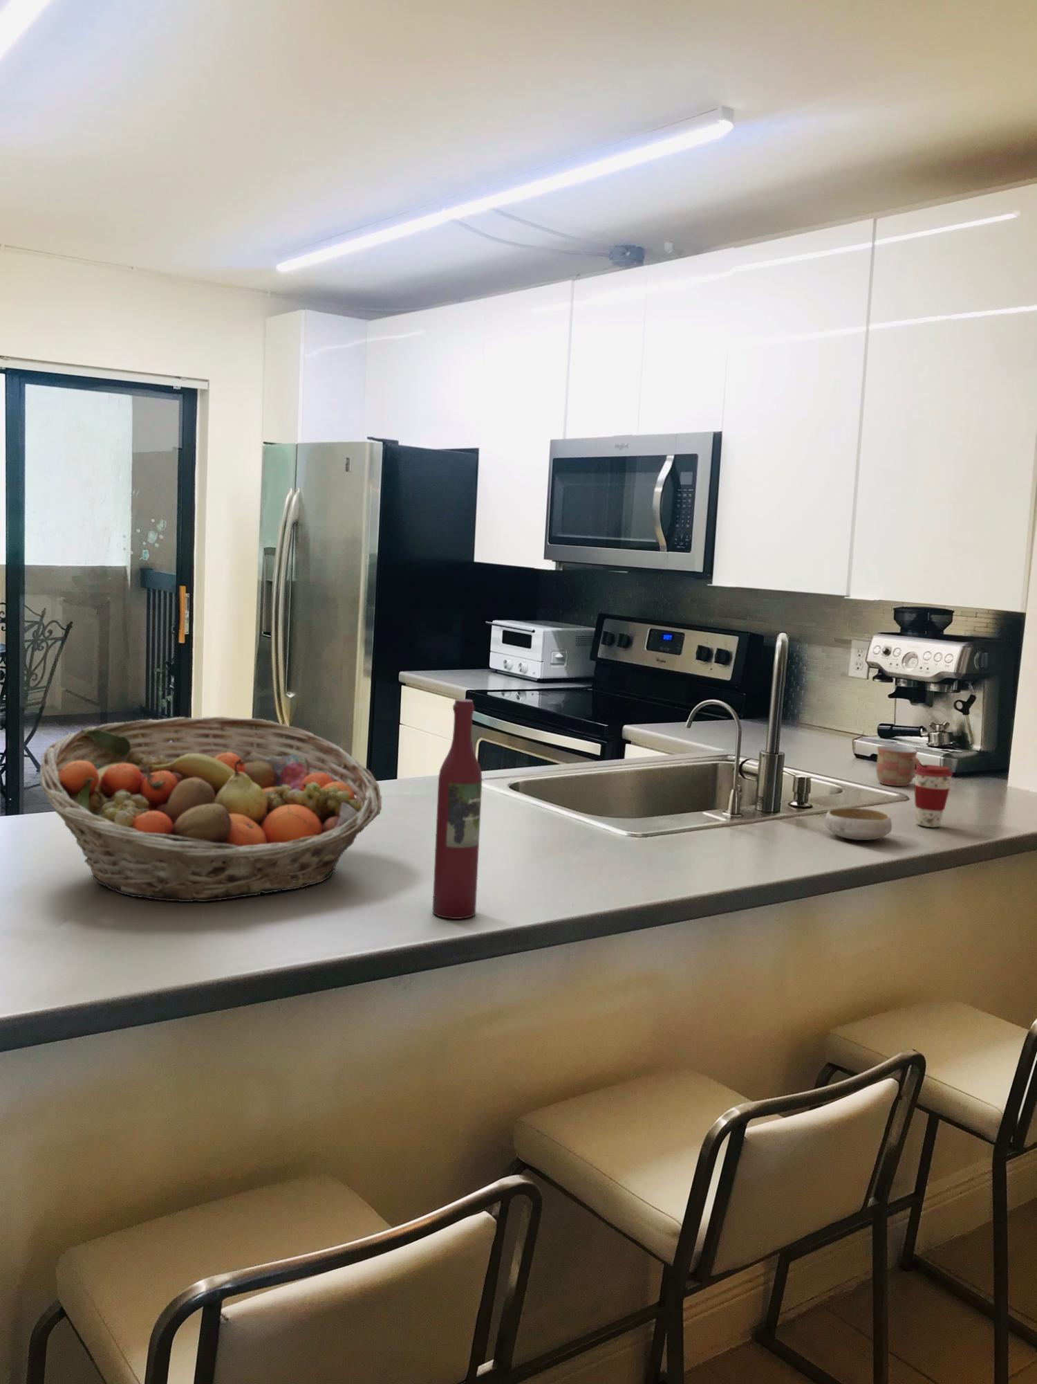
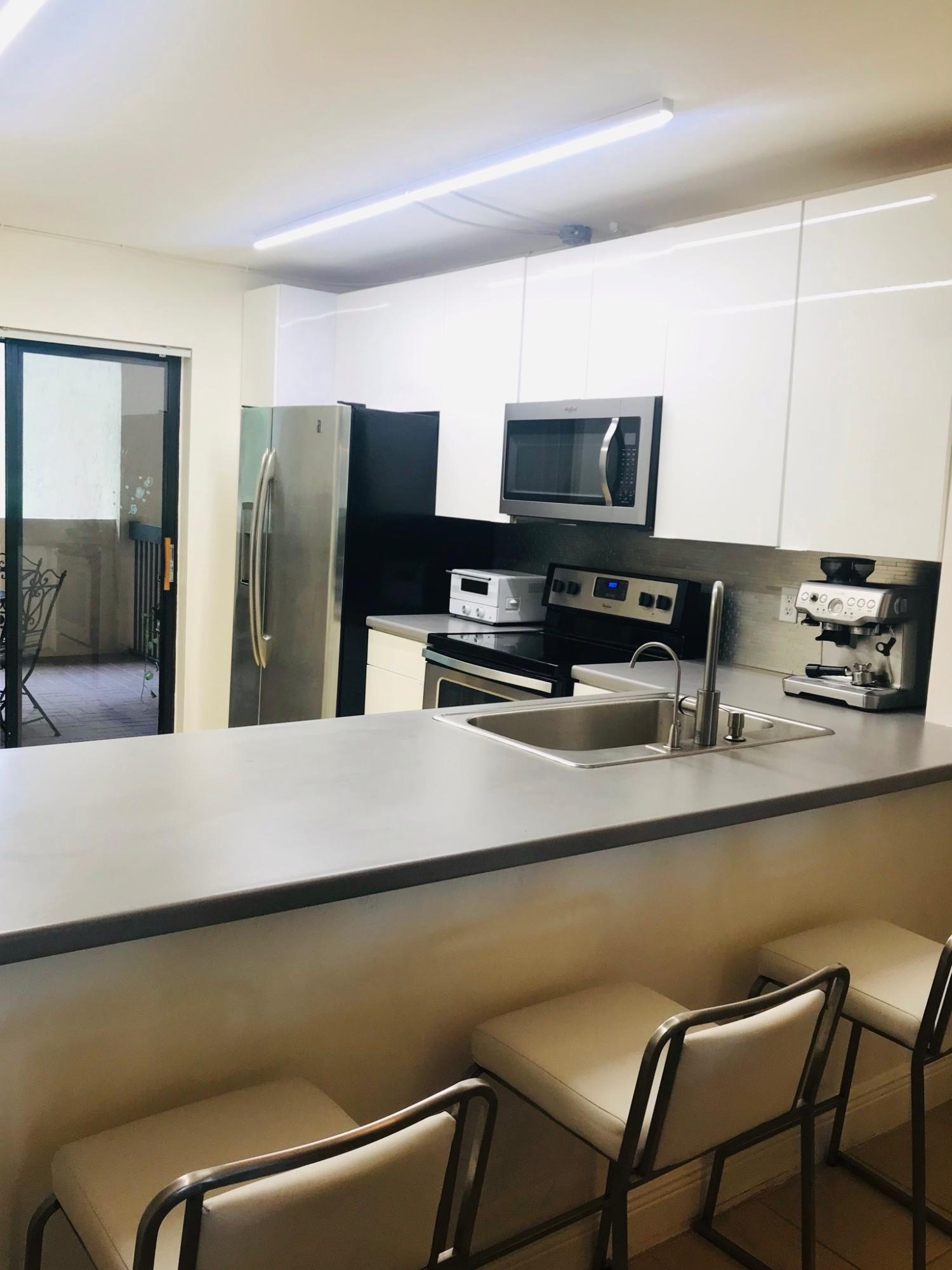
- bowl (858, 825)
- mug (900, 767)
- wine bottle (459, 806)
- fruit basket (217, 802)
- coffee cup (930, 796)
